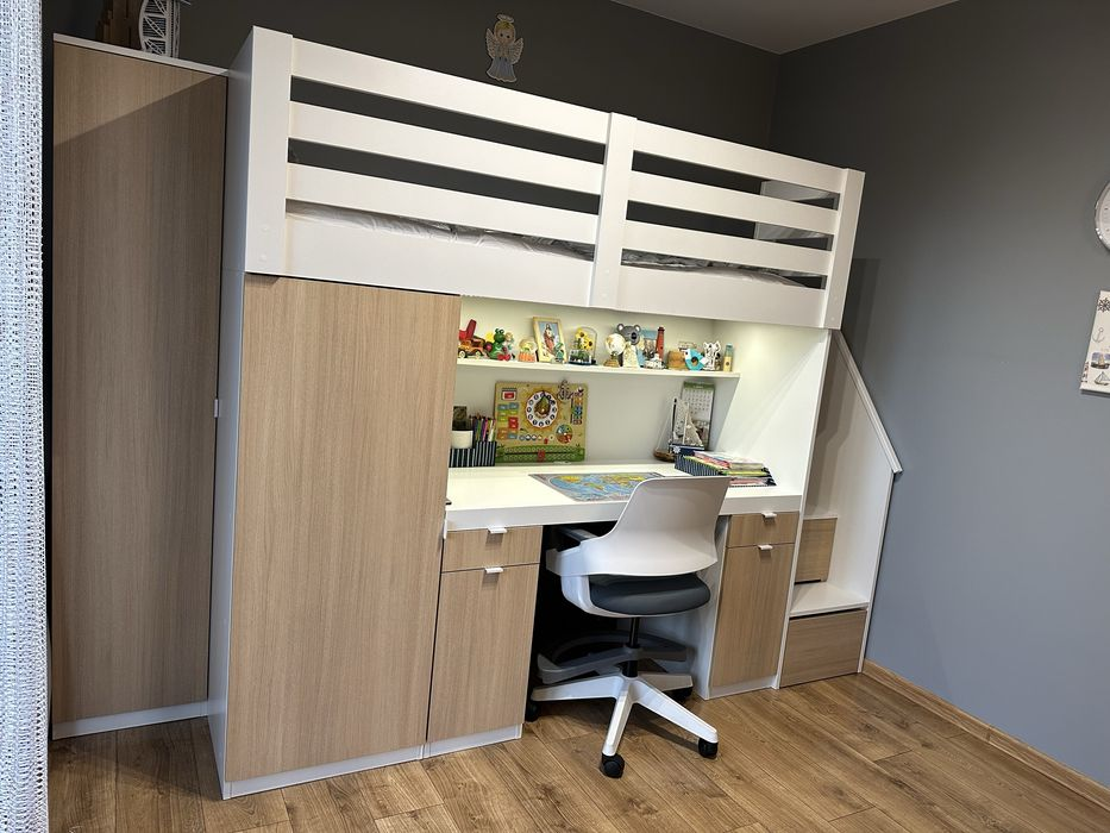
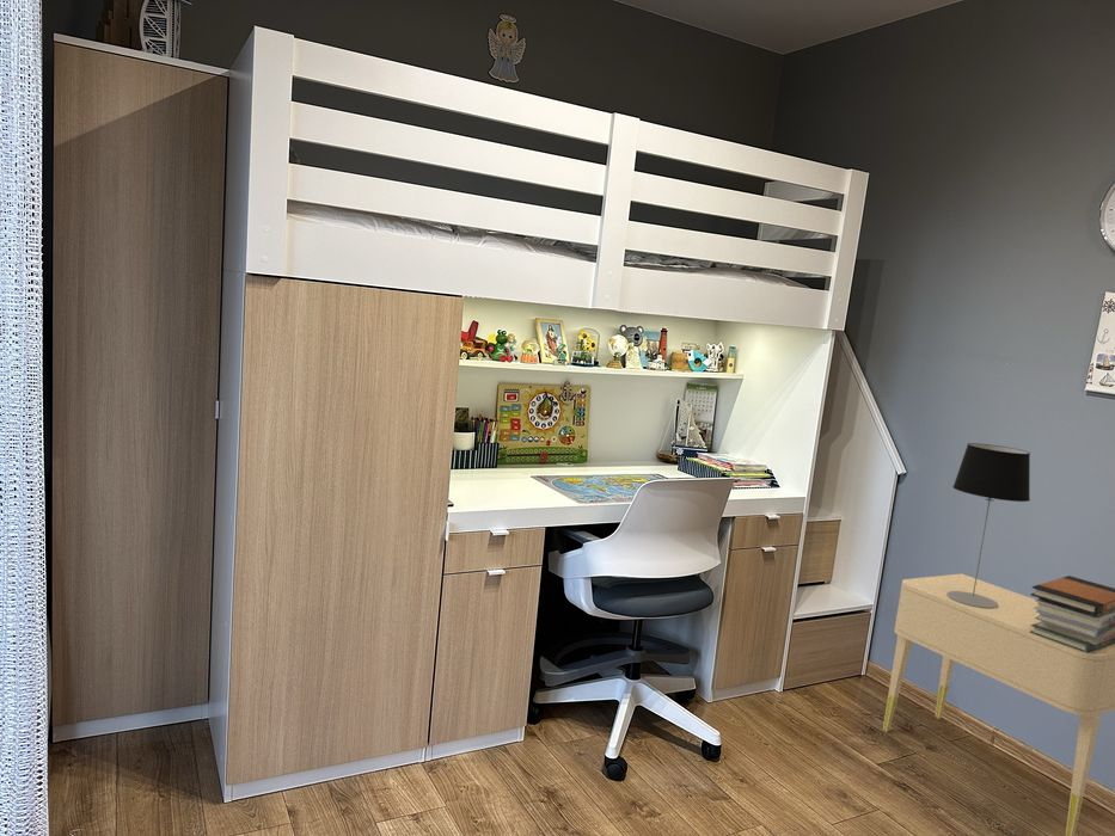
+ nightstand (1007, 684)
+ book stack (1079, 613)
+ table lamp (985, 524)
